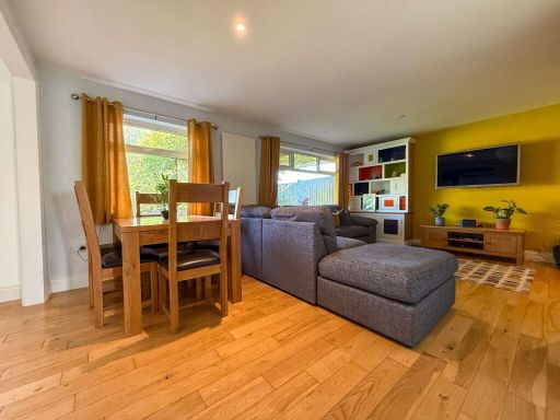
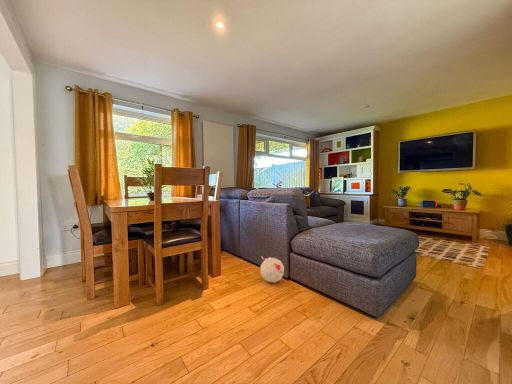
+ plush toy (272, 269)
